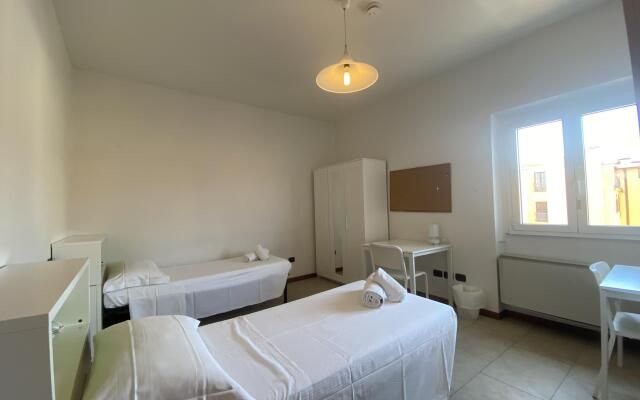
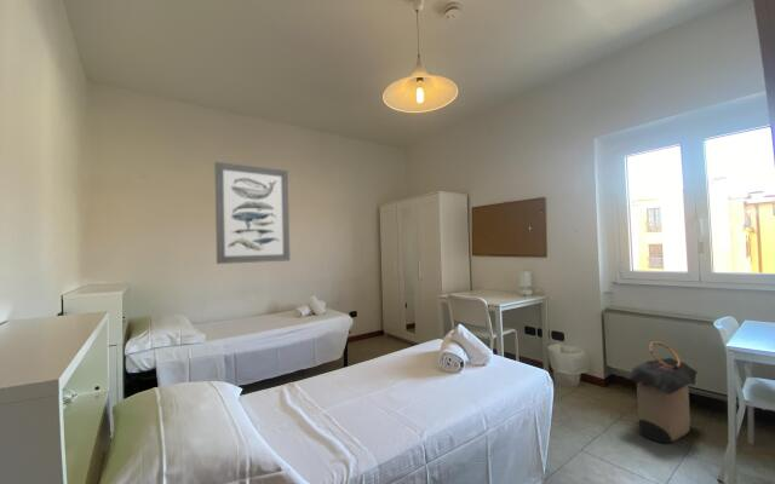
+ laundry hamper (664, 388)
+ wall art (254, 214)
